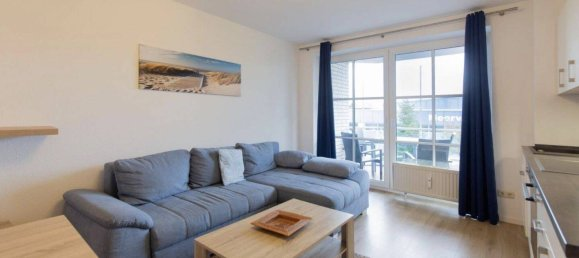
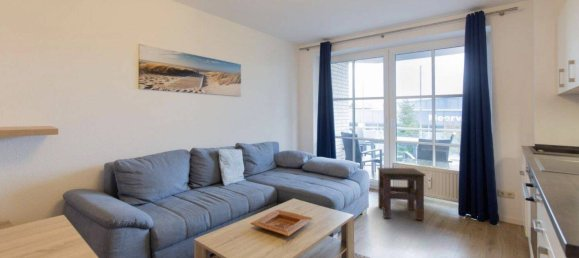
+ side table (399, 191)
